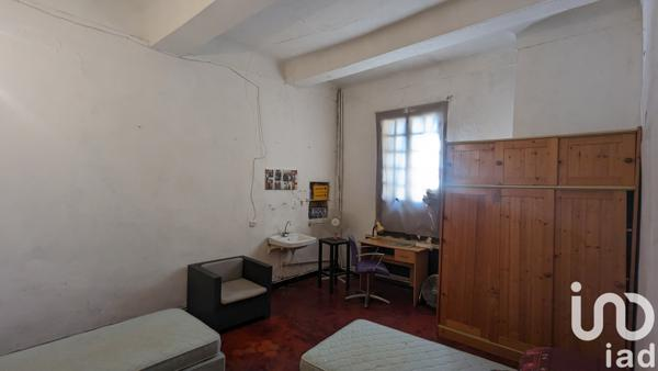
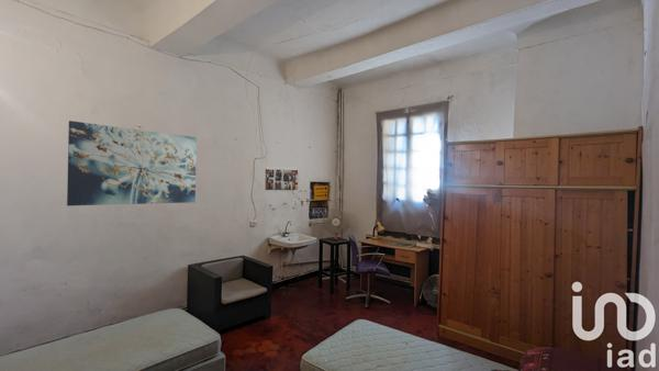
+ wall art (139, 167)
